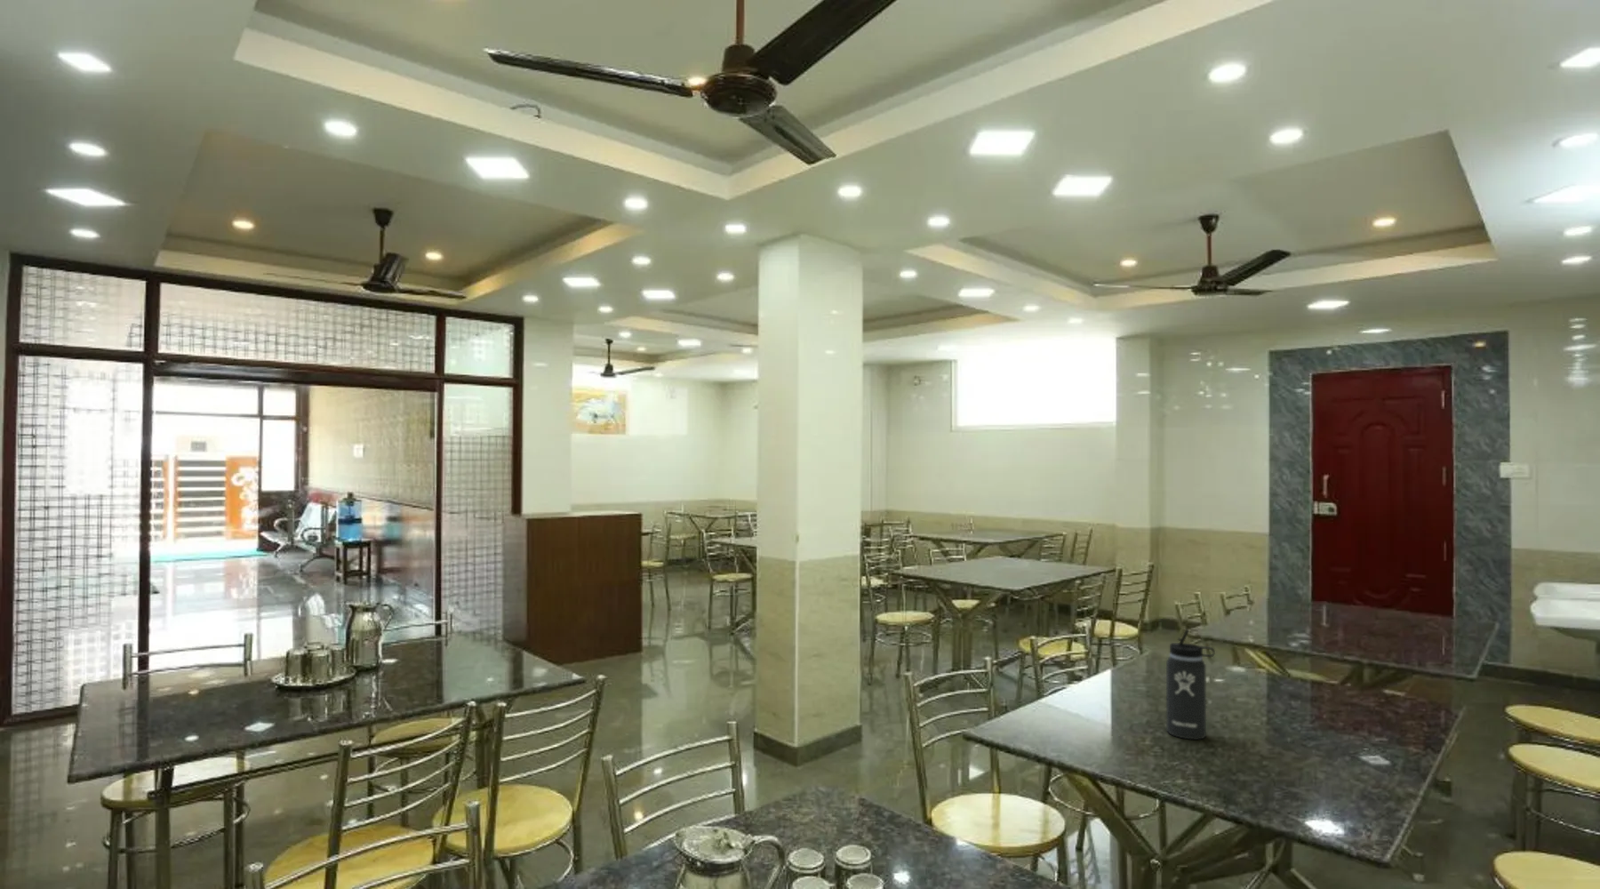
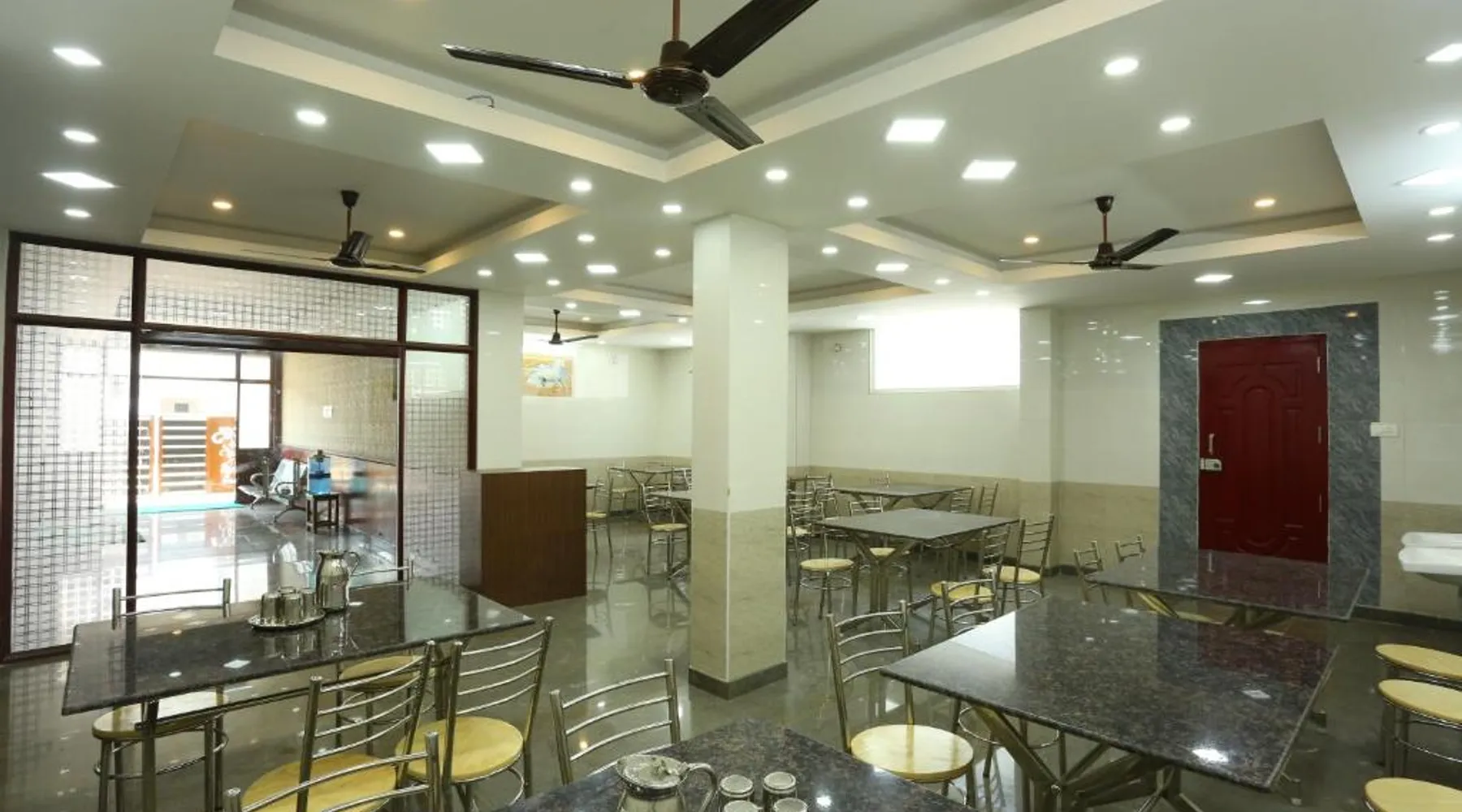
- thermos bottle (1191, 681)
